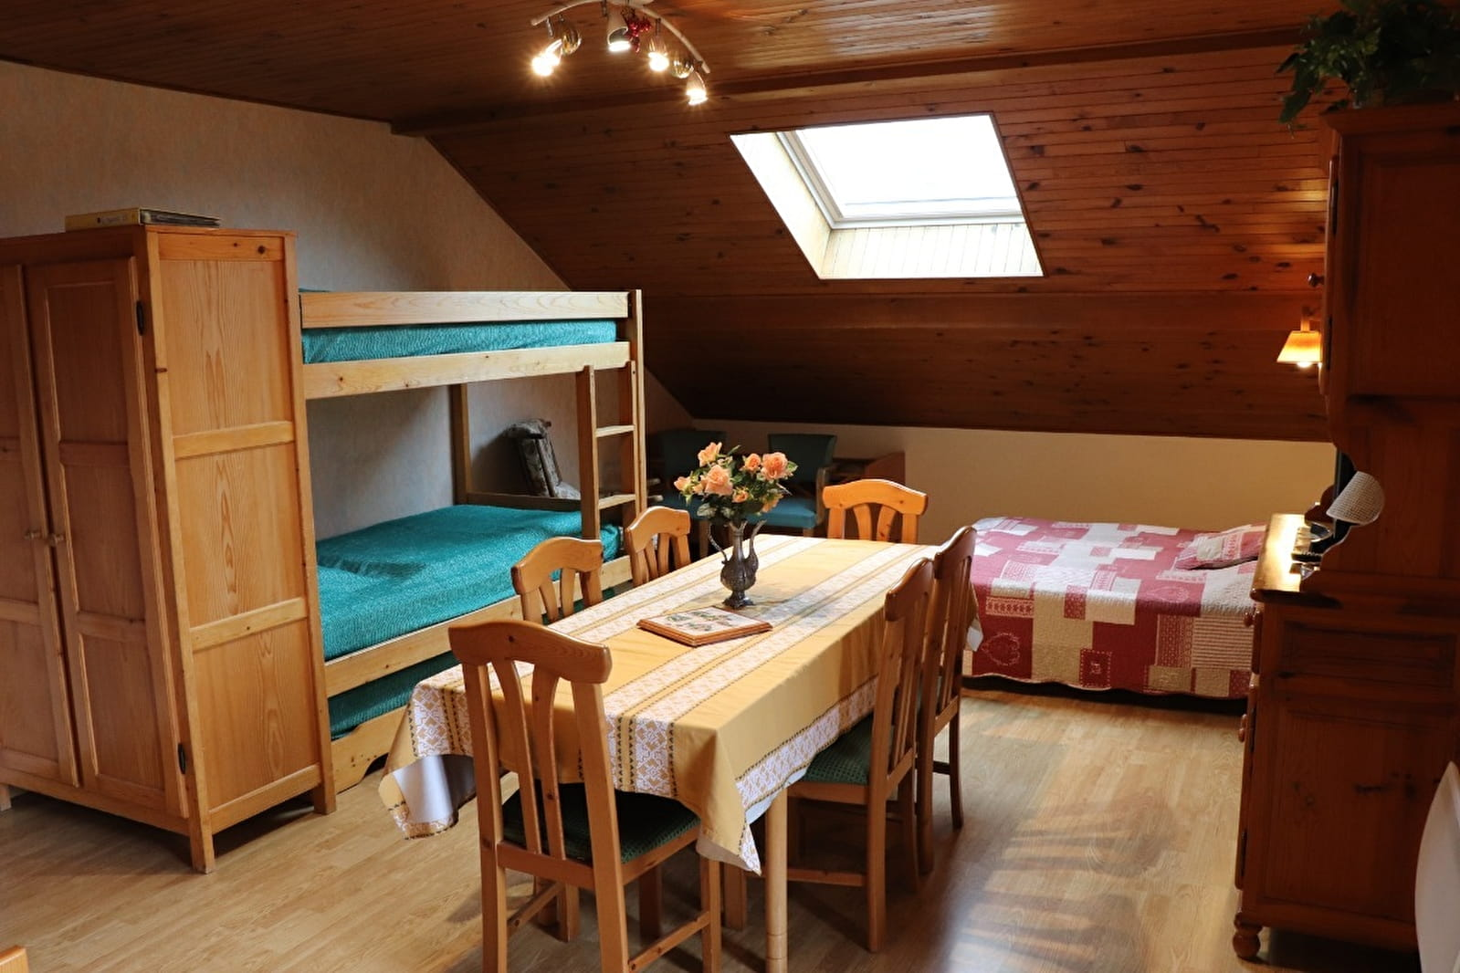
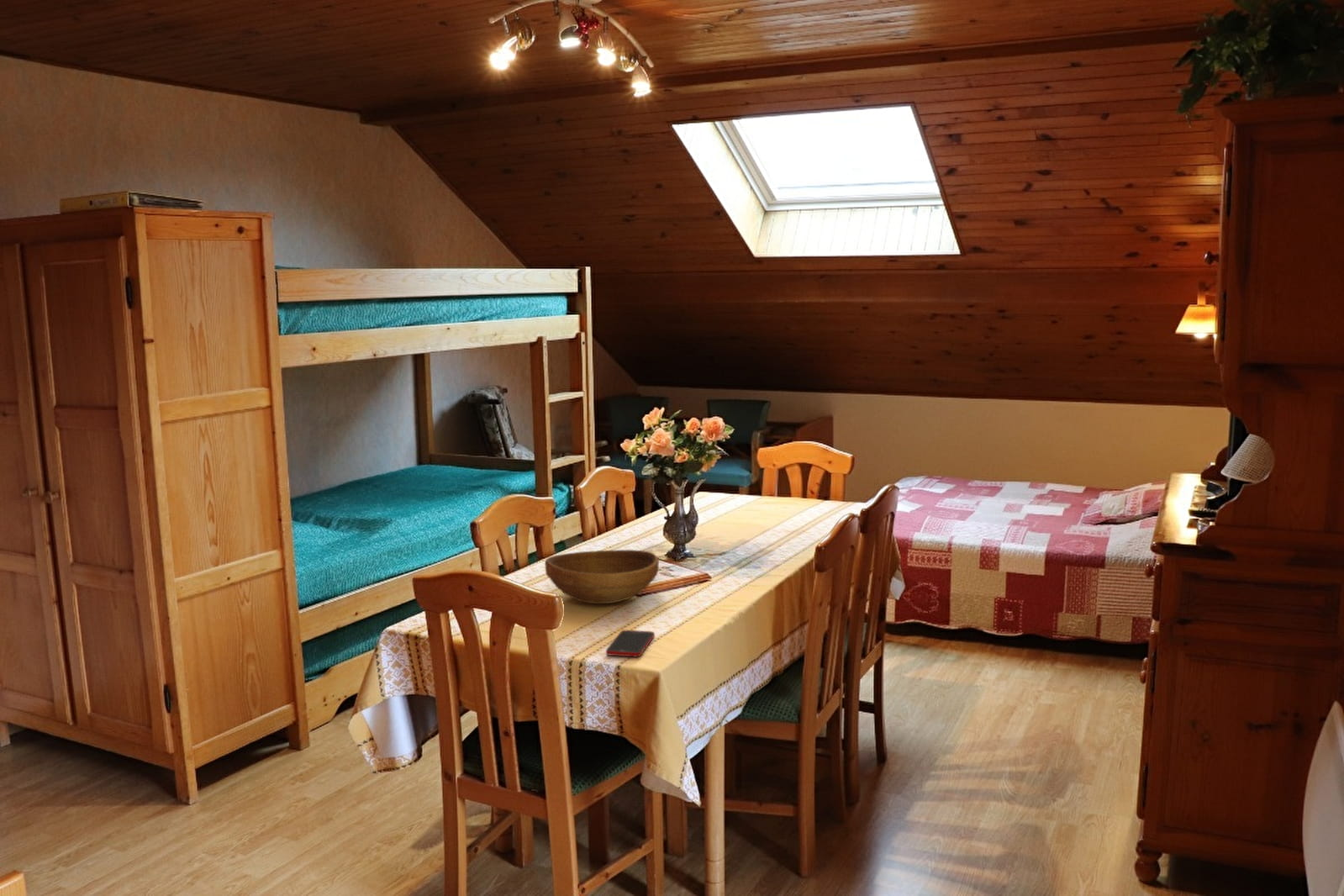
+ bowl (602, 577)
+ cell phone (630, 643)
